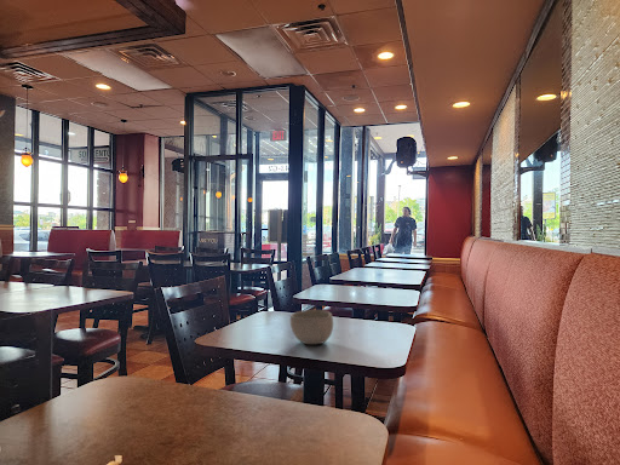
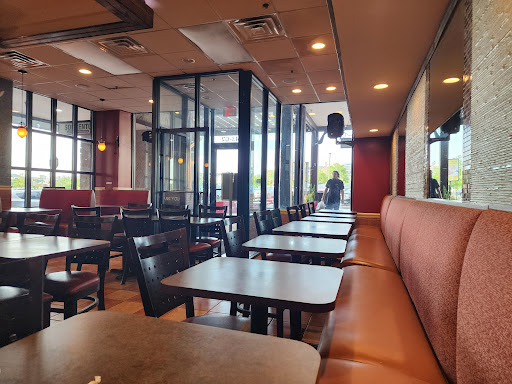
- bowl (311, 327)
